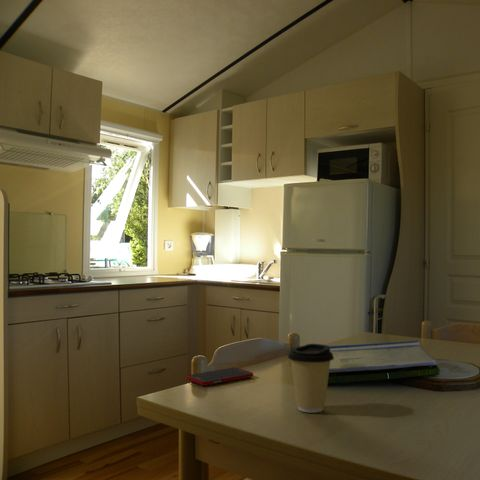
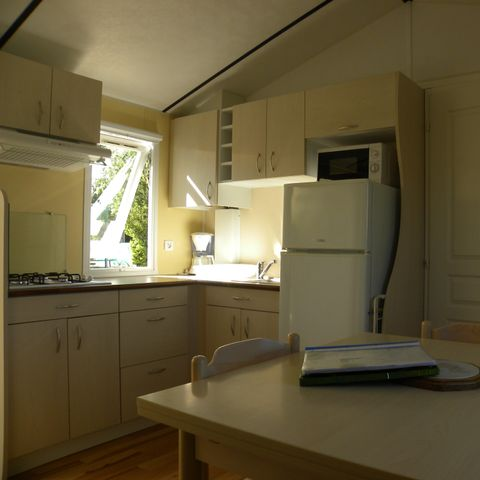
- coffee cup (310, 377)
- cell phone (220, 376)
